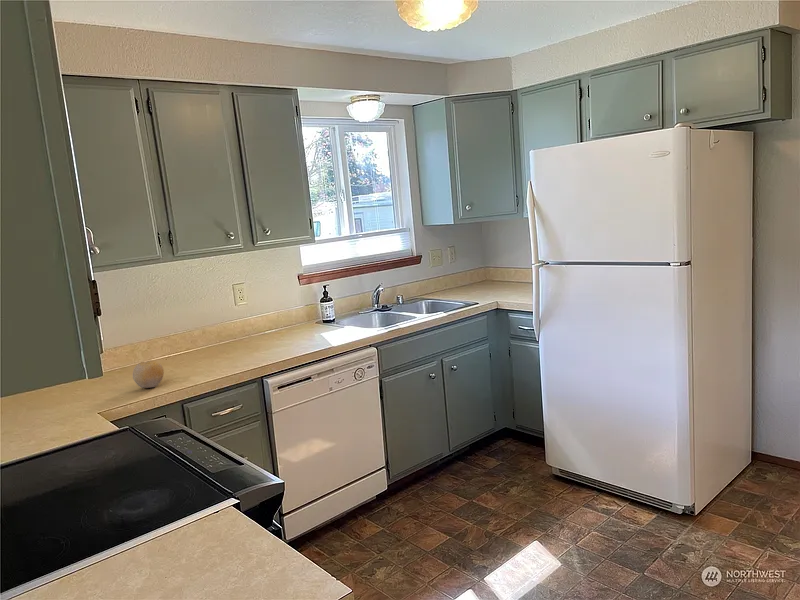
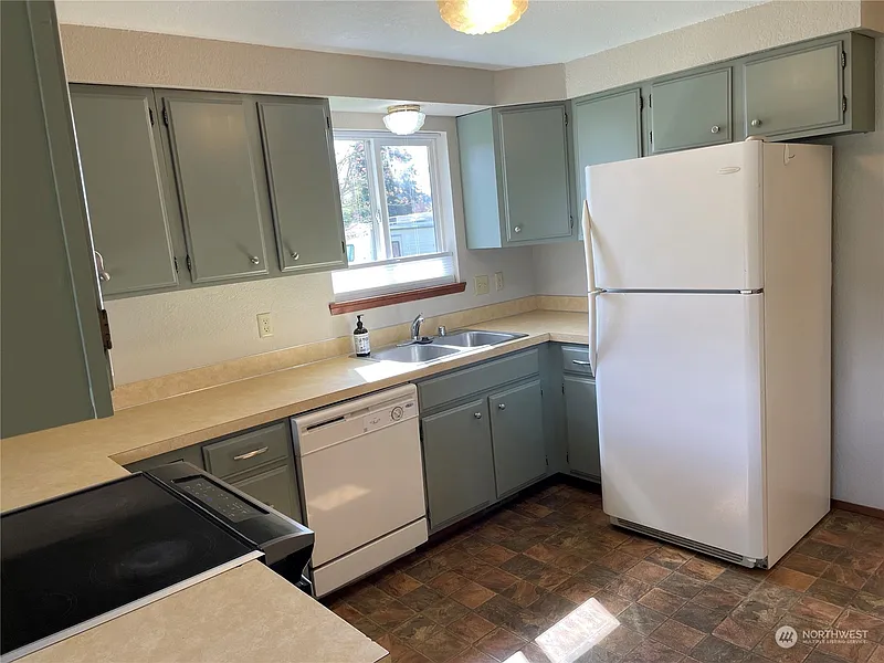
- fruit (148, 374)
